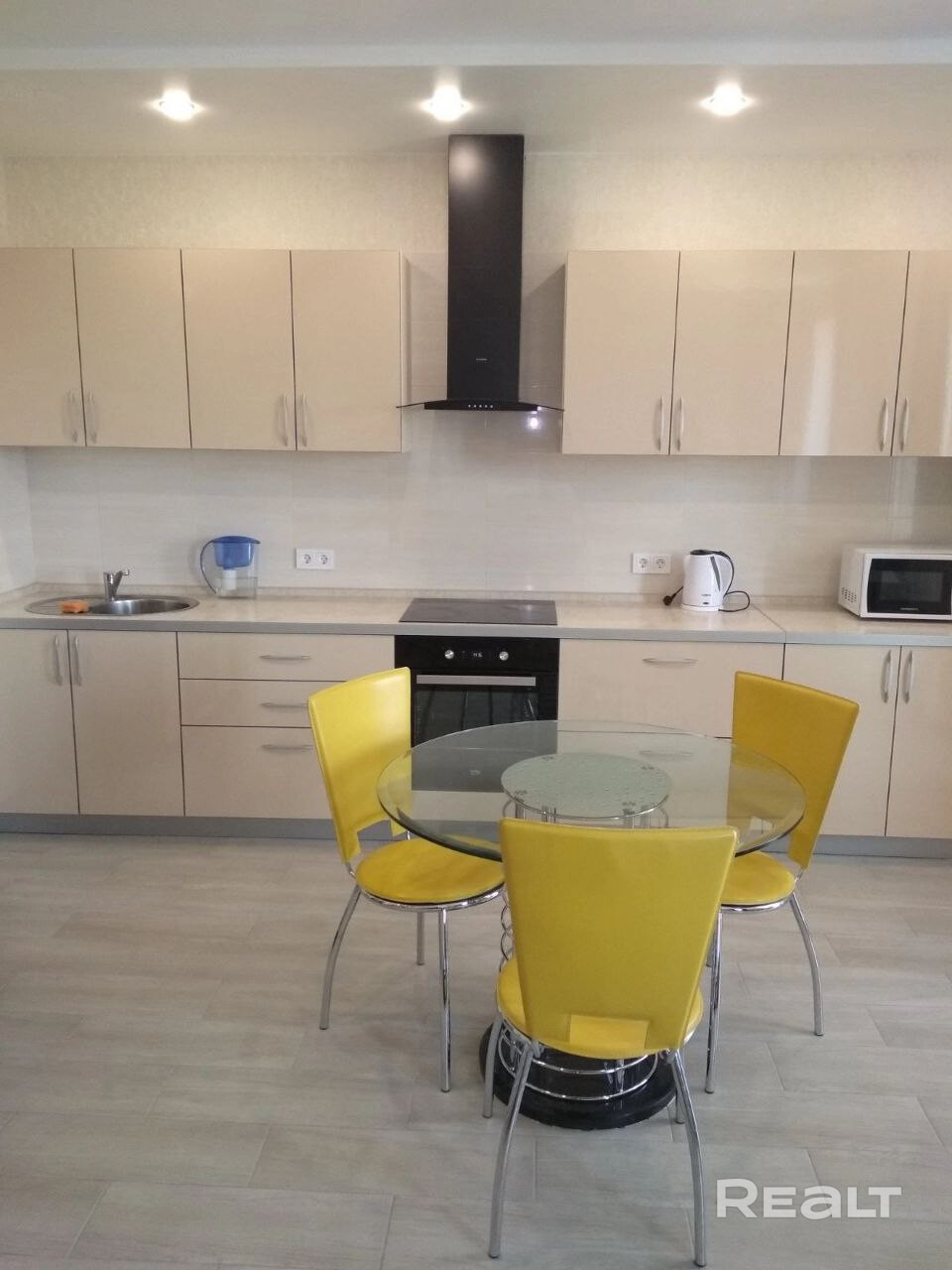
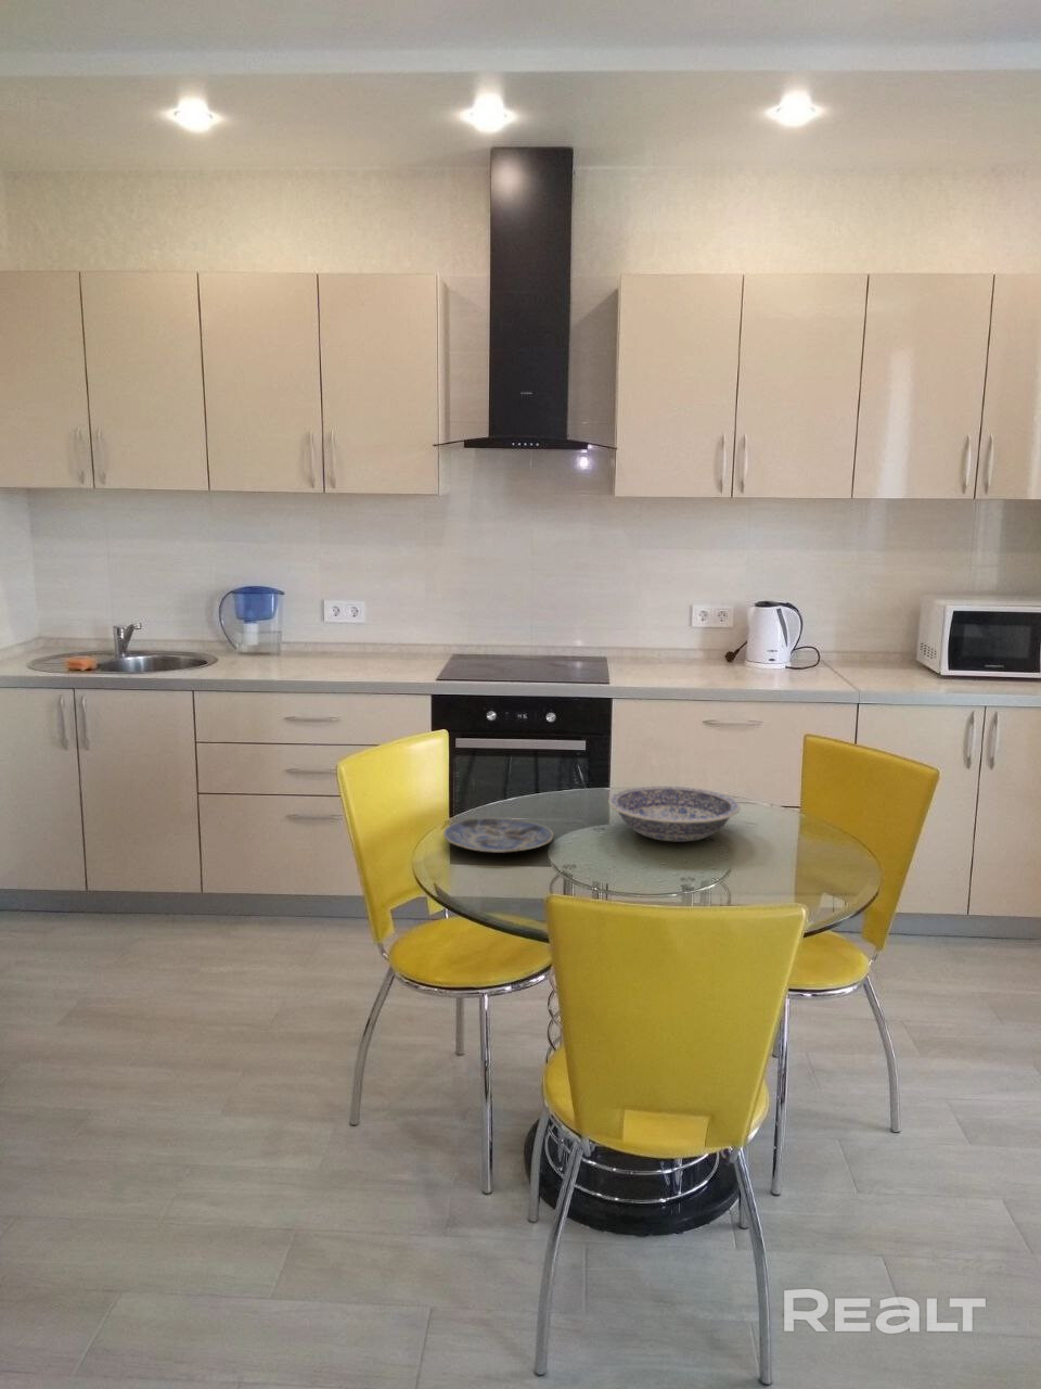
+ bowl (672, 819)
+ plate (498, 837)
